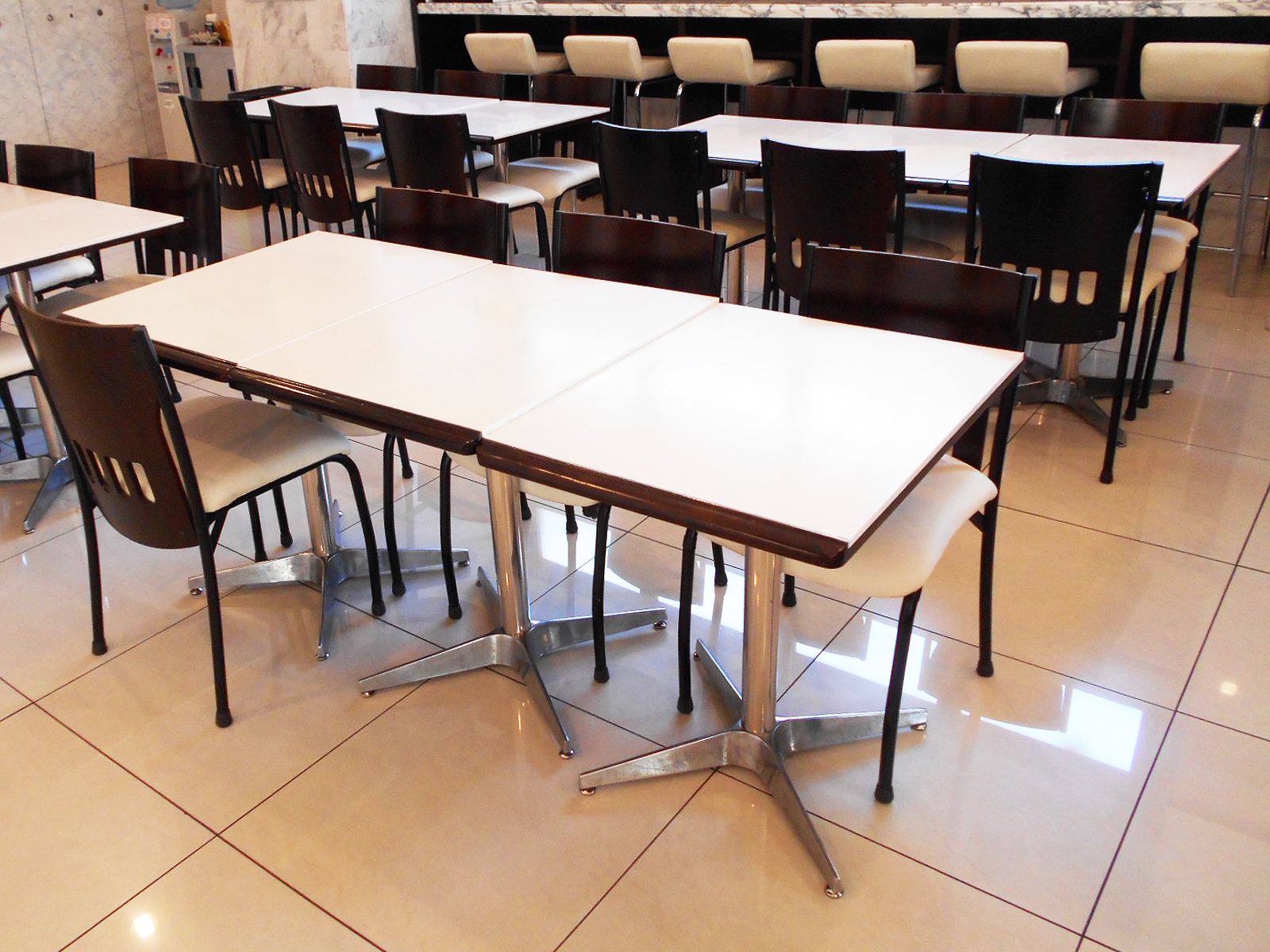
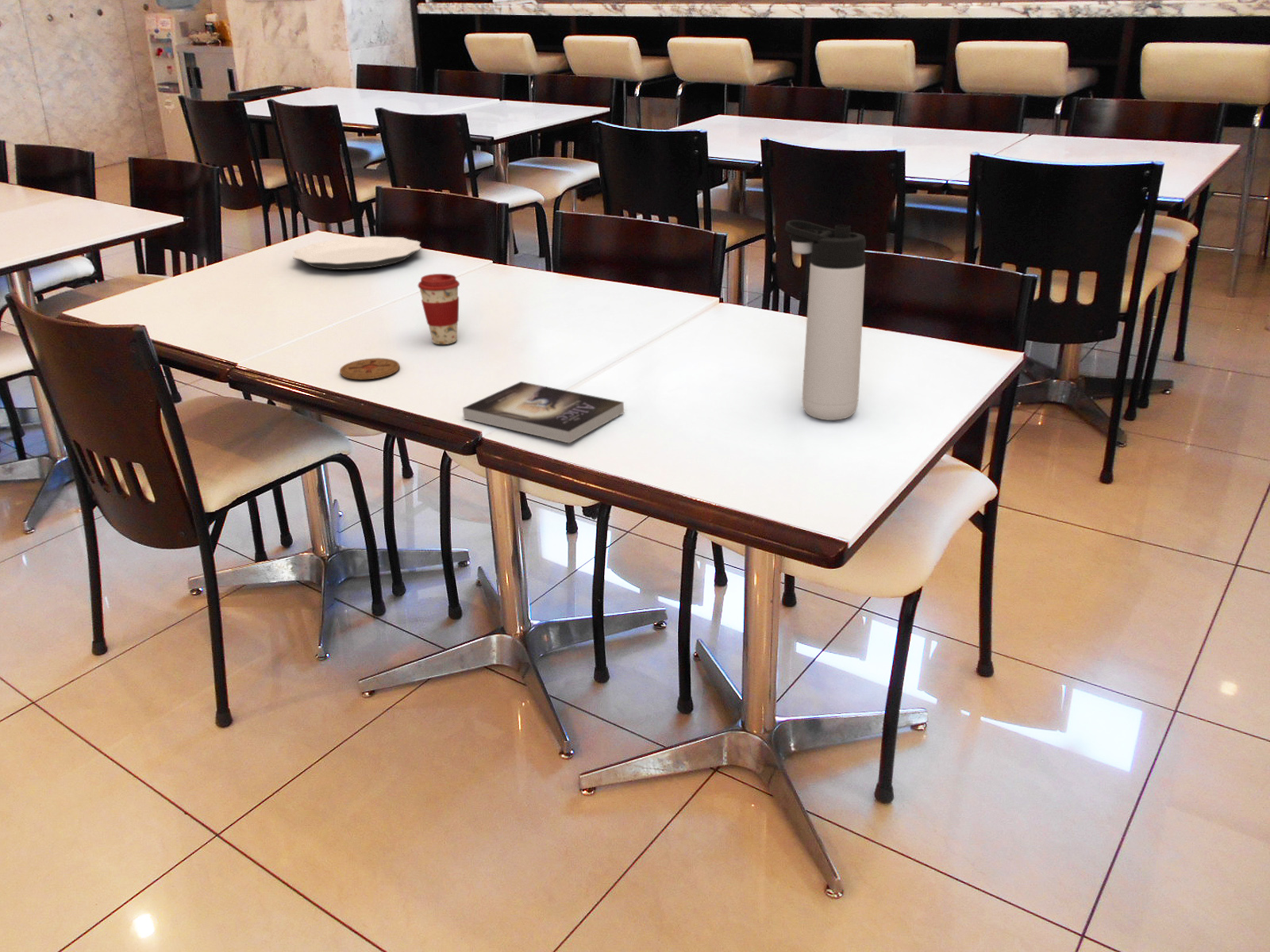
+ book (543, 410)
+ thermos bottle (822, 321)
+ coaster (369, 368)
+ coffee cup (441, 309)
+ plate (358, 253)
